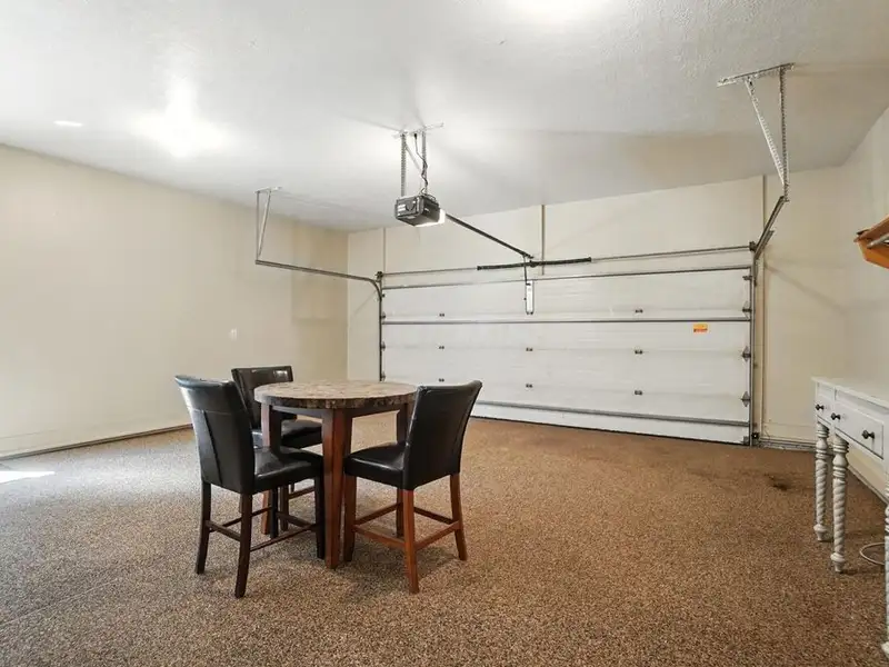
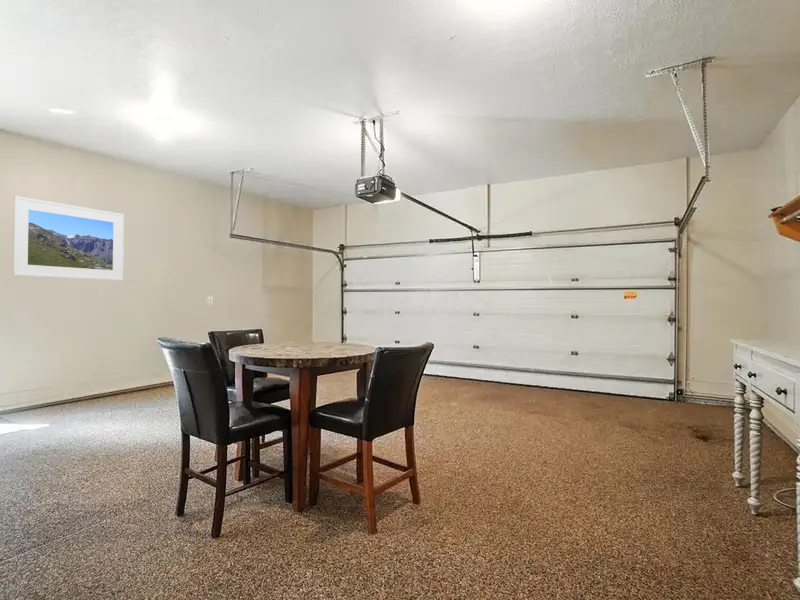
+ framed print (73, 242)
